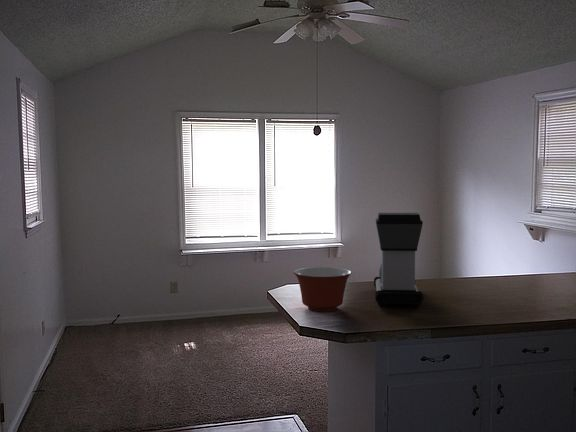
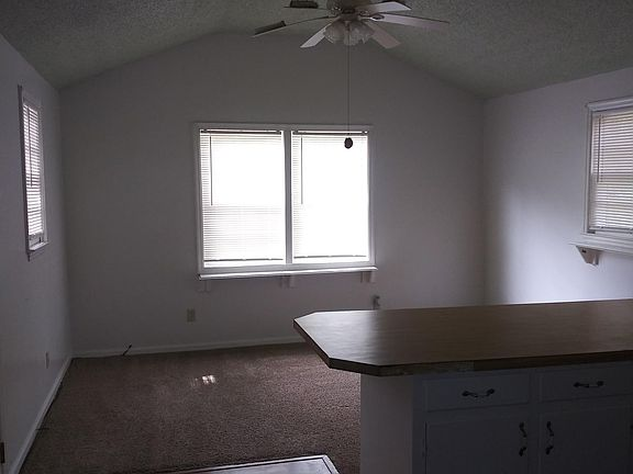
- coffee maker (396, 254)
- mixing bowl (322, 289)
